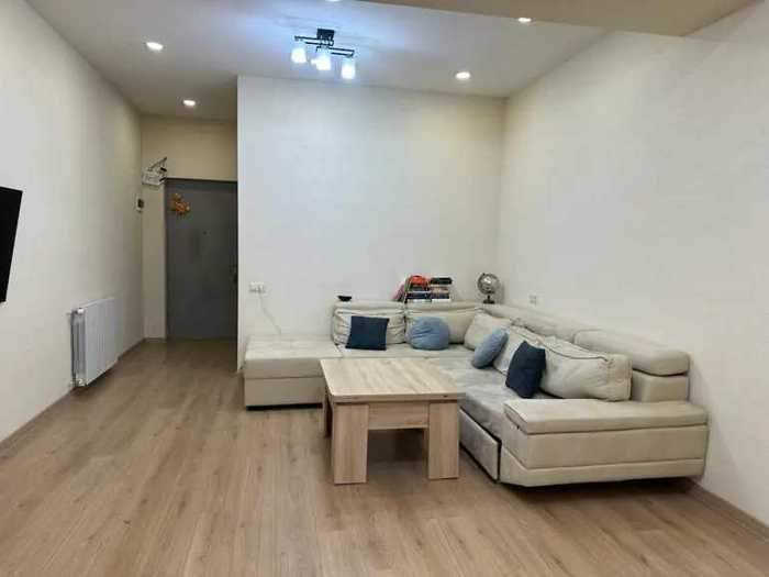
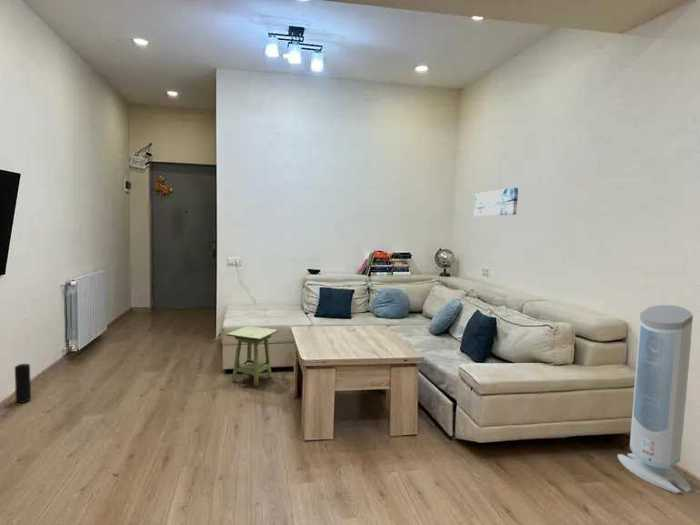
+ air purifier (659, 390)
+ side table (250, 356)
+ wall art (494, 203)
+ speaker (22, 382)
